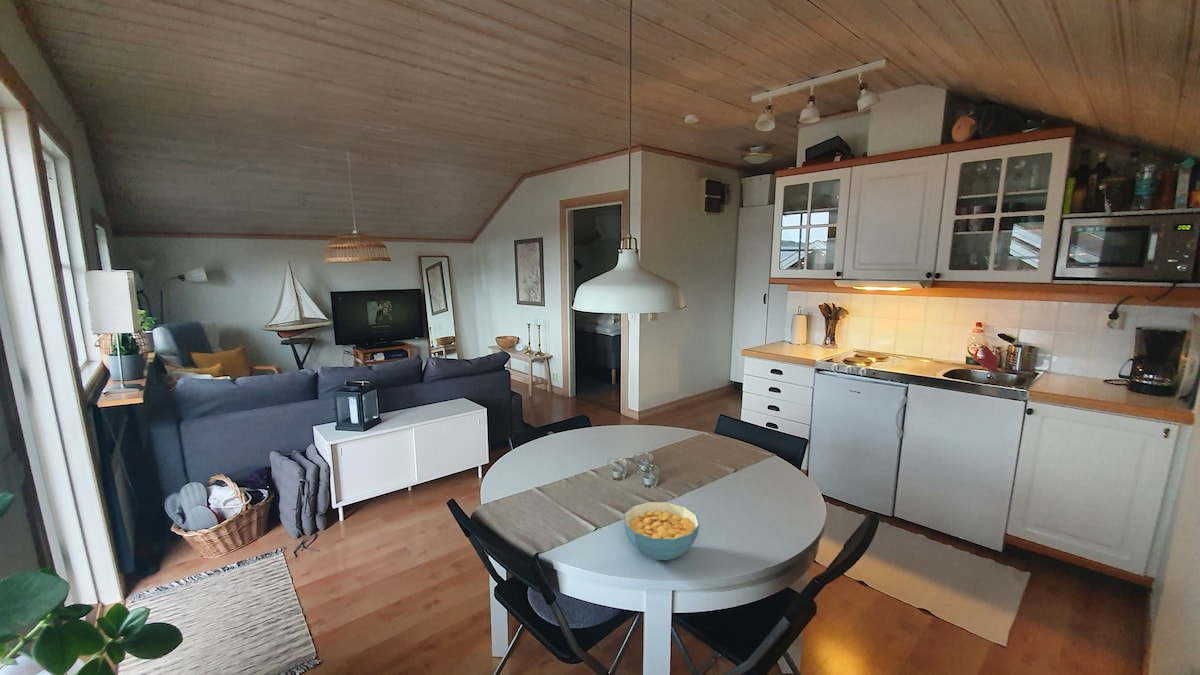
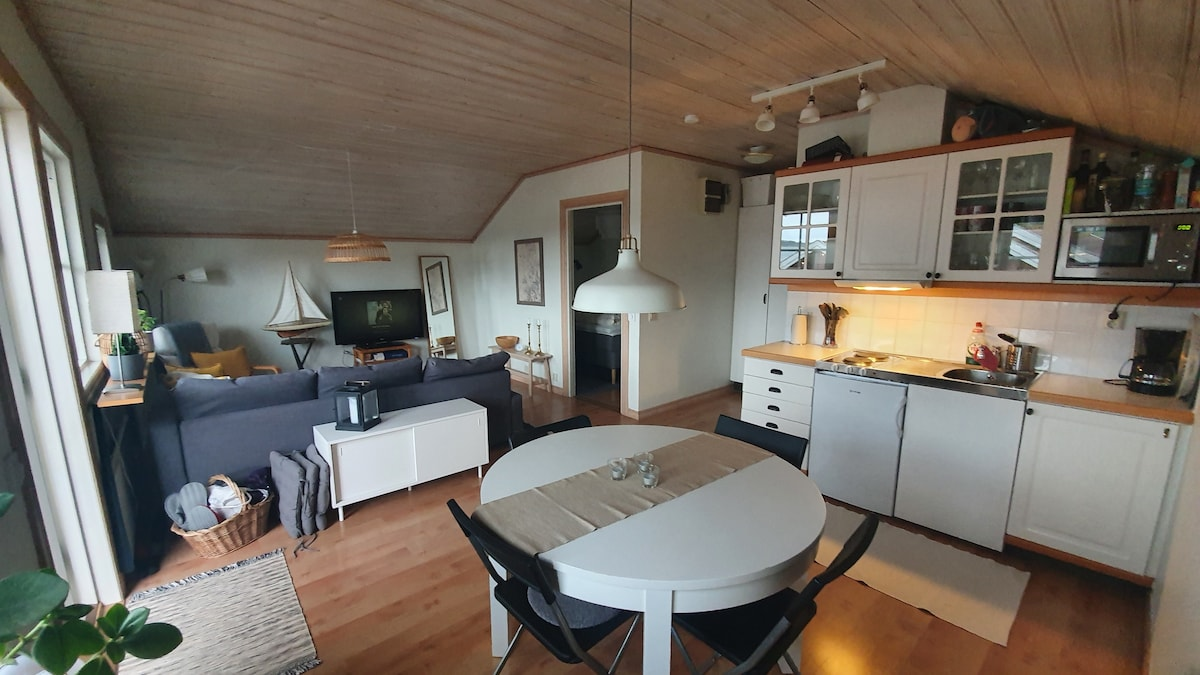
- cereal bowl (660, 536)
